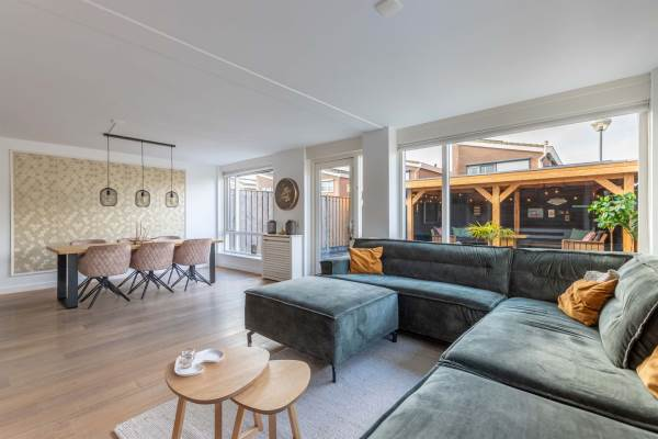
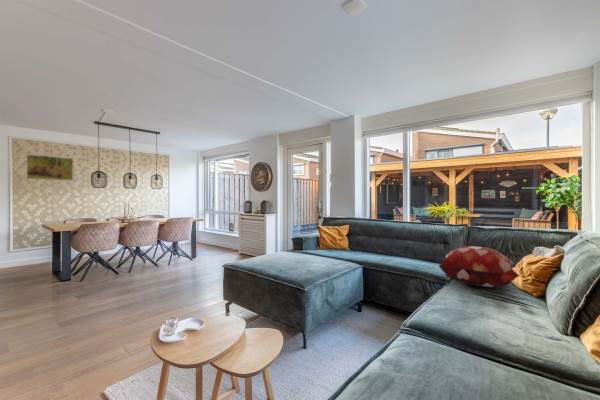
+ decorative pillow (477, 265)
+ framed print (50, 168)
